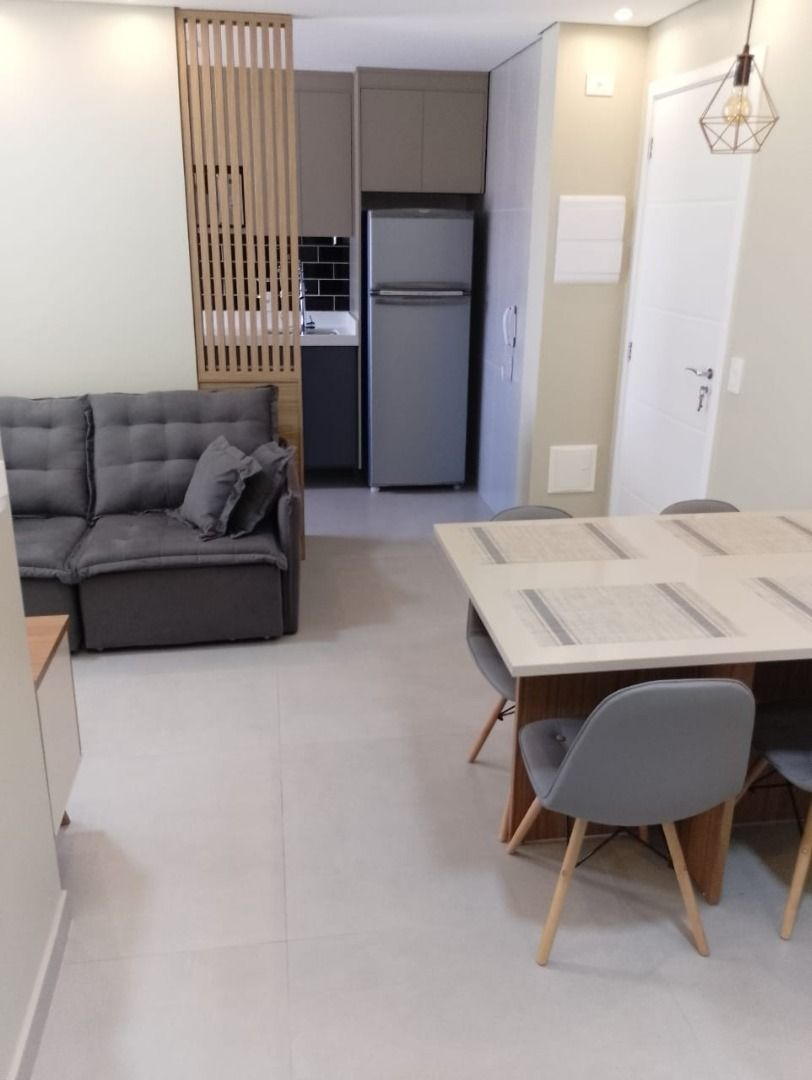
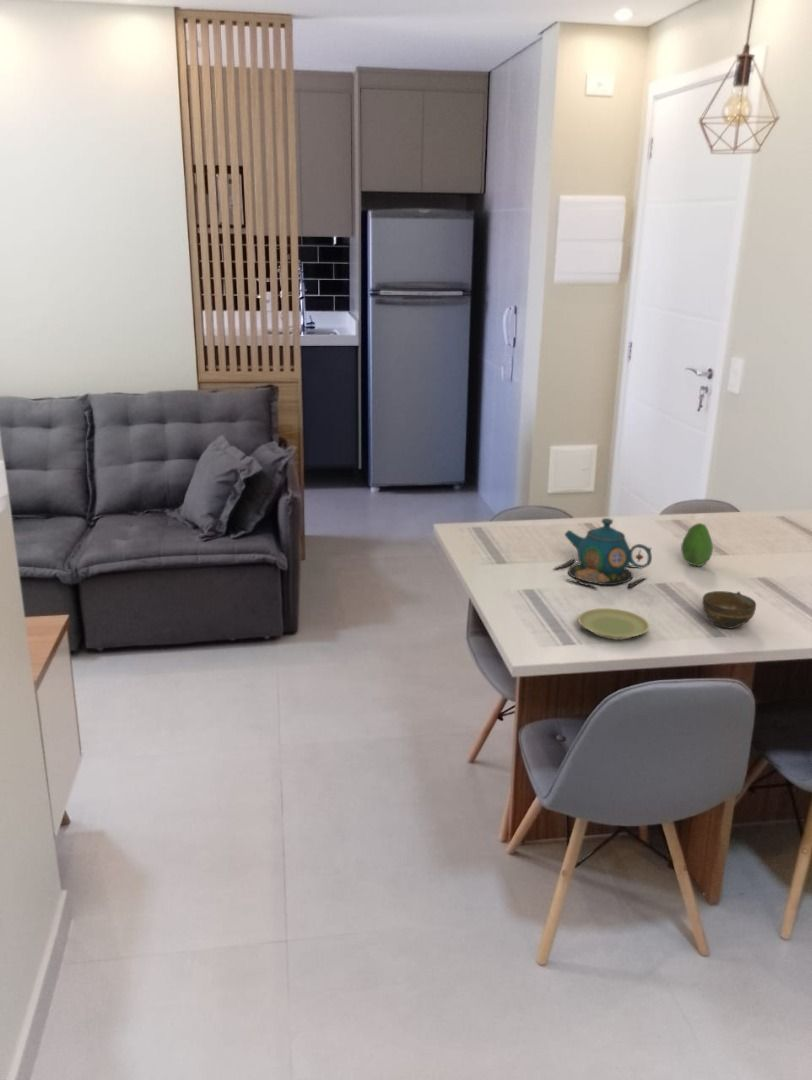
+ plate (613, 625)
+ teapot (605, 547)
+ fruit (697, 544)
+ cup (729, 610)
